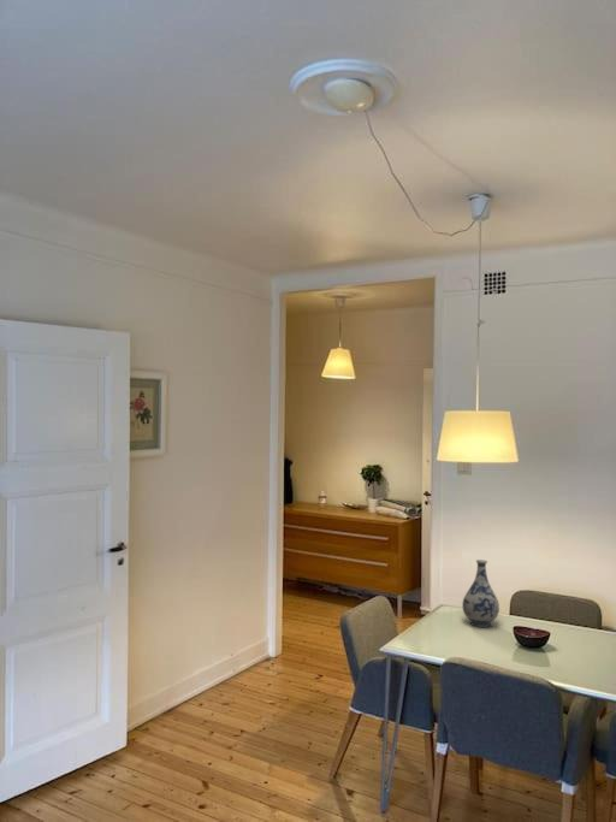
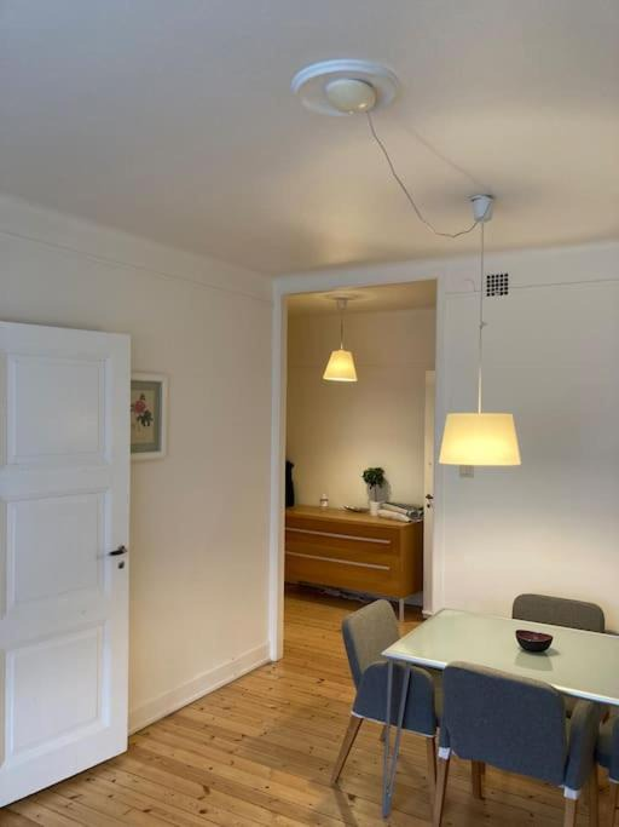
- vase (480, 592)
